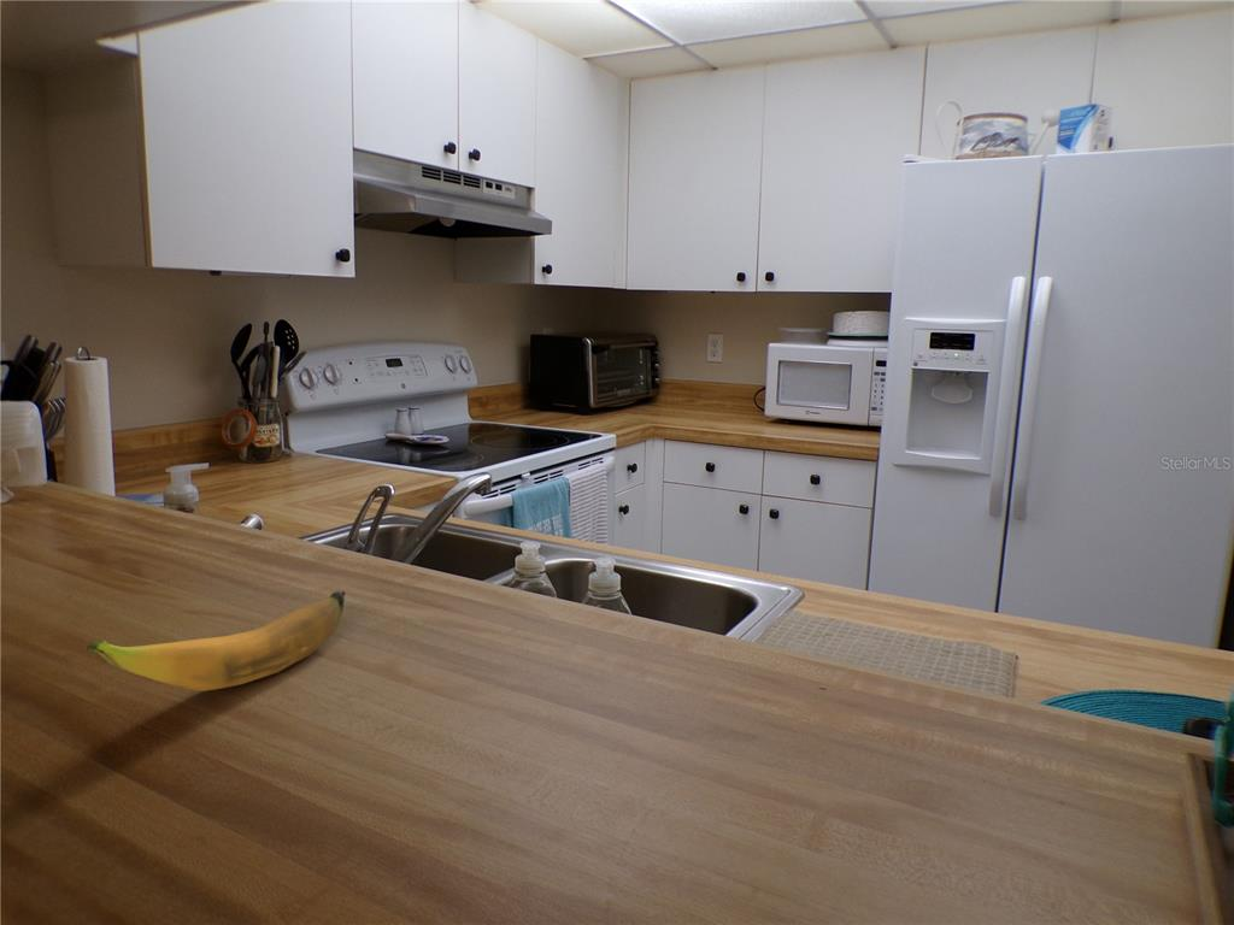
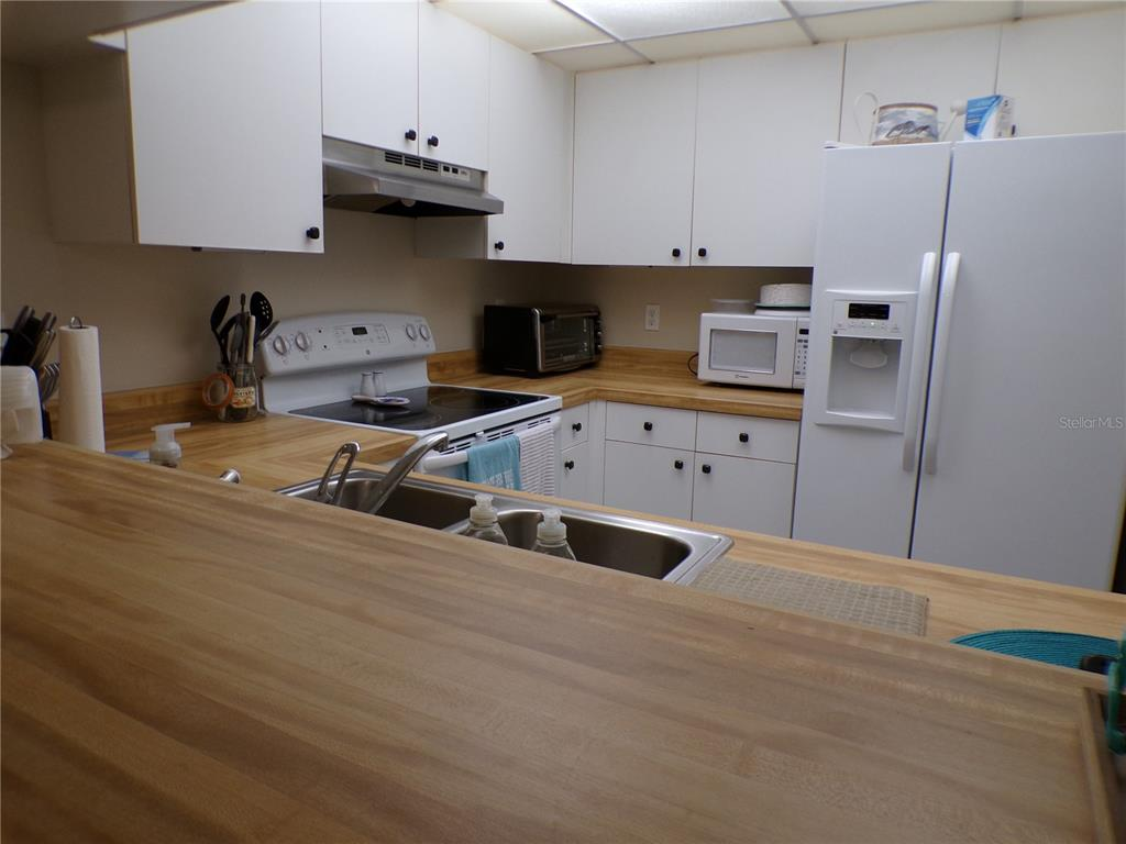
- banana (236, 637)
